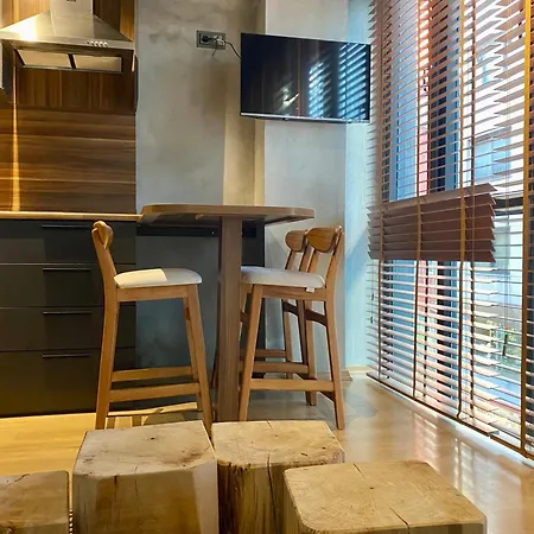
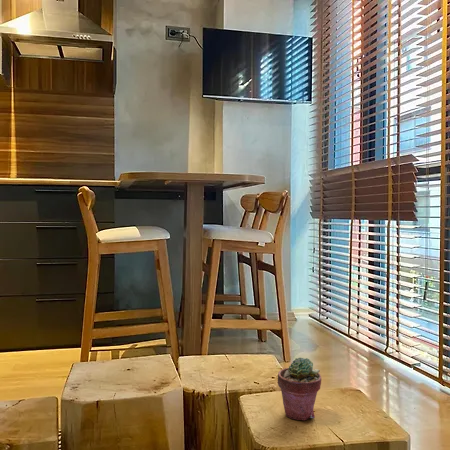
+ potted succulent (299, 386)
